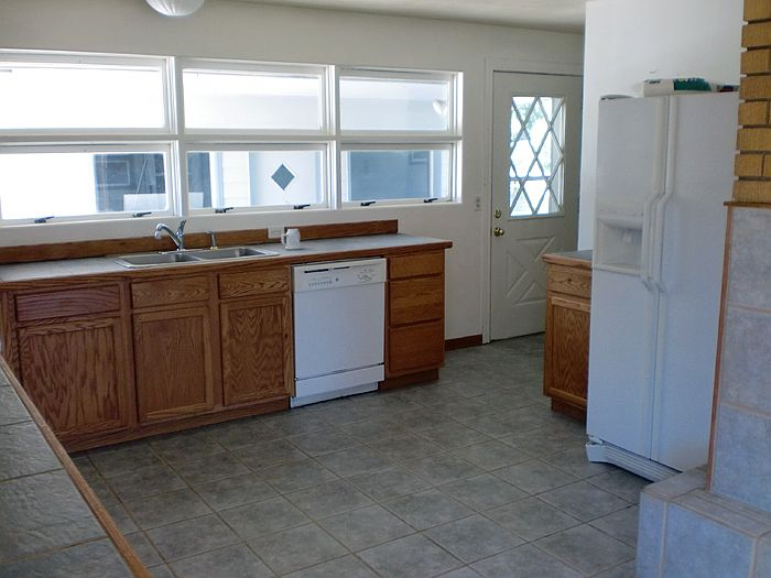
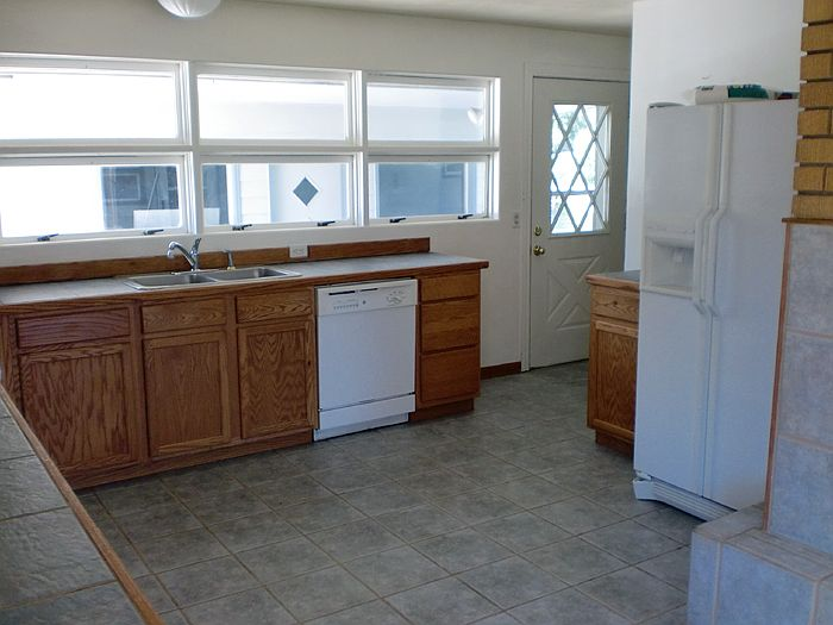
- mug (291, 239)
